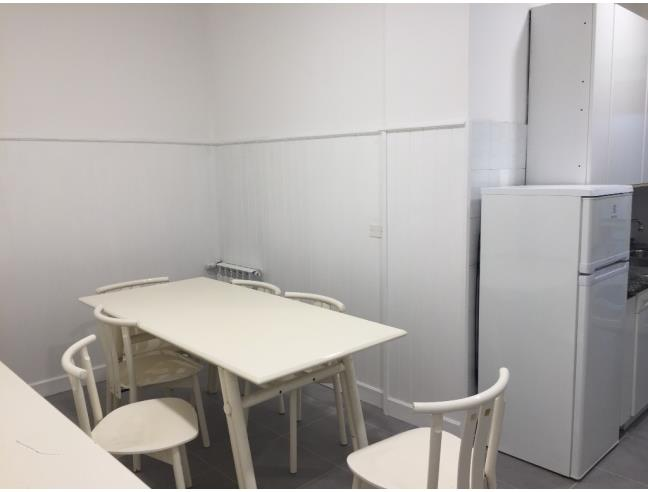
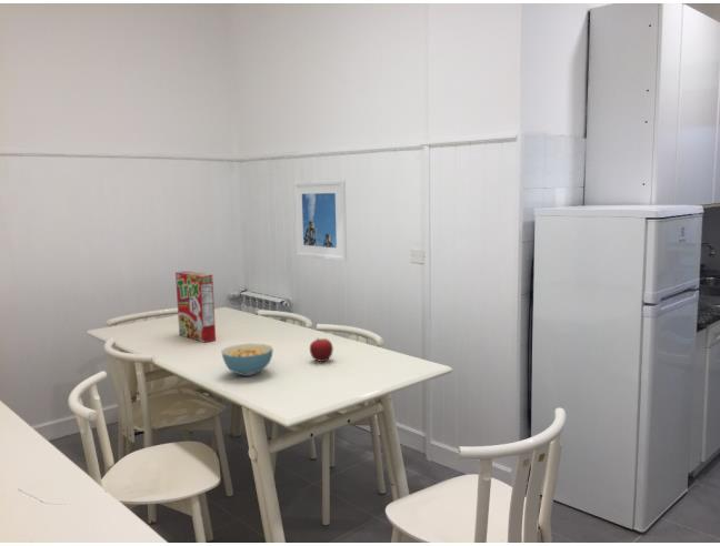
+ fruit (321, 348)
+ cereal box (194, 305)
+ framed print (319, 220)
+ cereal bowl (247, 362)
